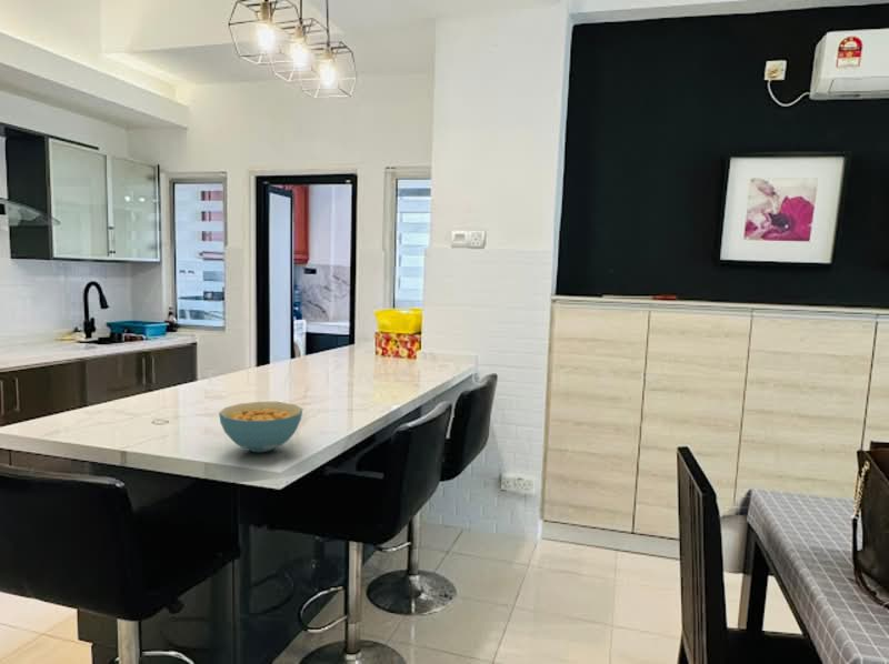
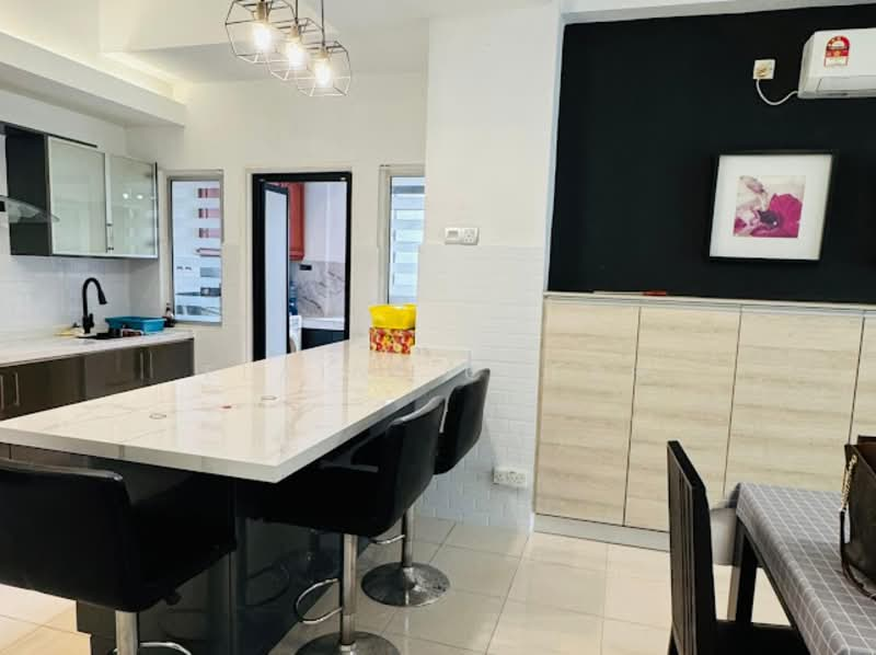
- cereal bowl (261, 429)
